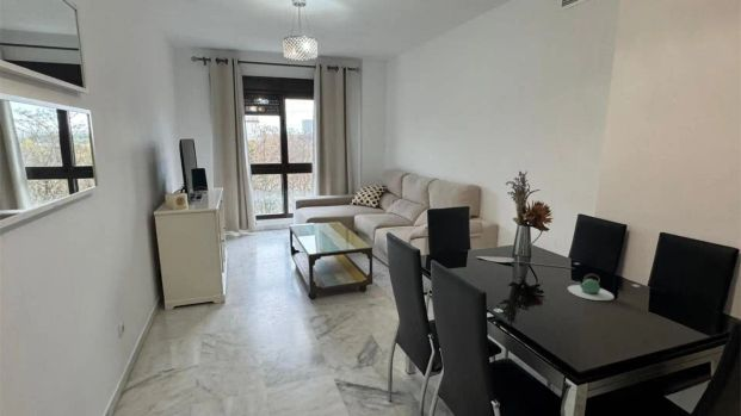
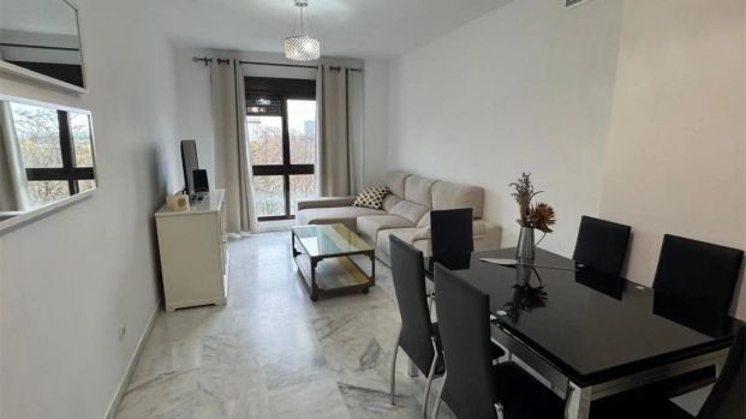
- teapot (591, 282)
